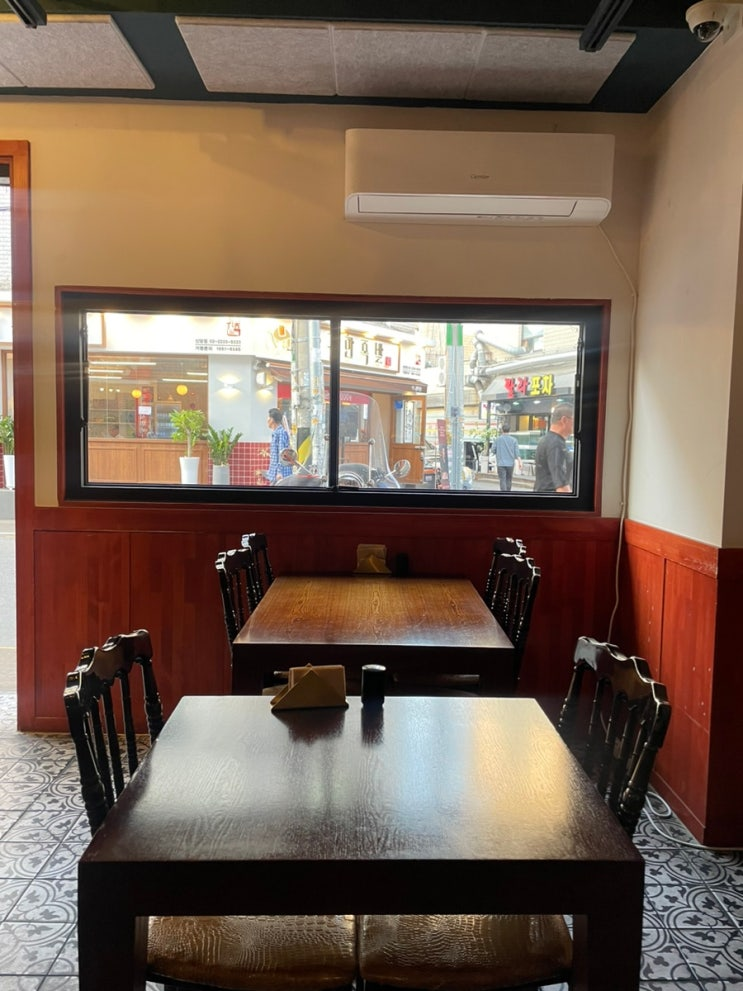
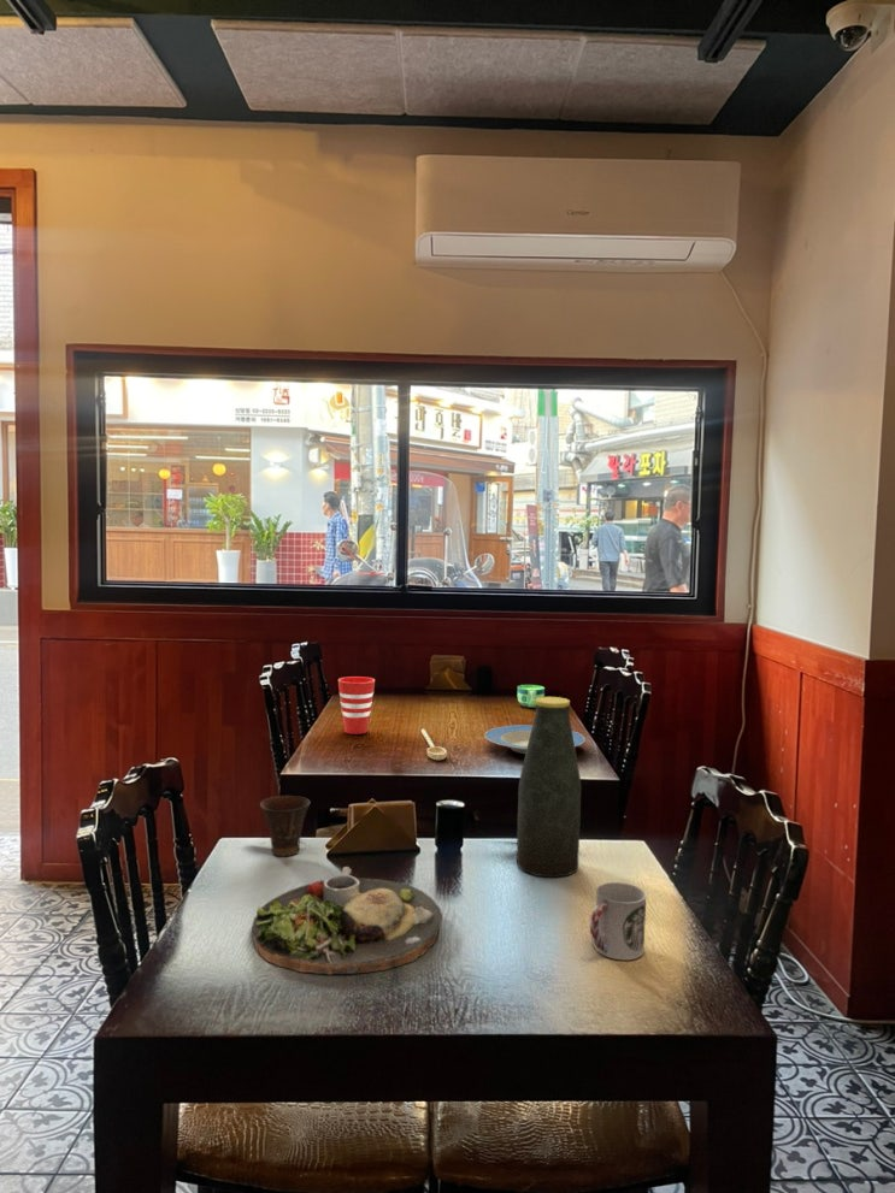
+ cup (613, 923)
+ cup (531, 697)
+ cup (284, 827)
+ bottle (549, 782)
+ plate (528, 742)
+ spoon (430, 743)
+ cup (355, 705)
+ dinner plate (347, 906)
